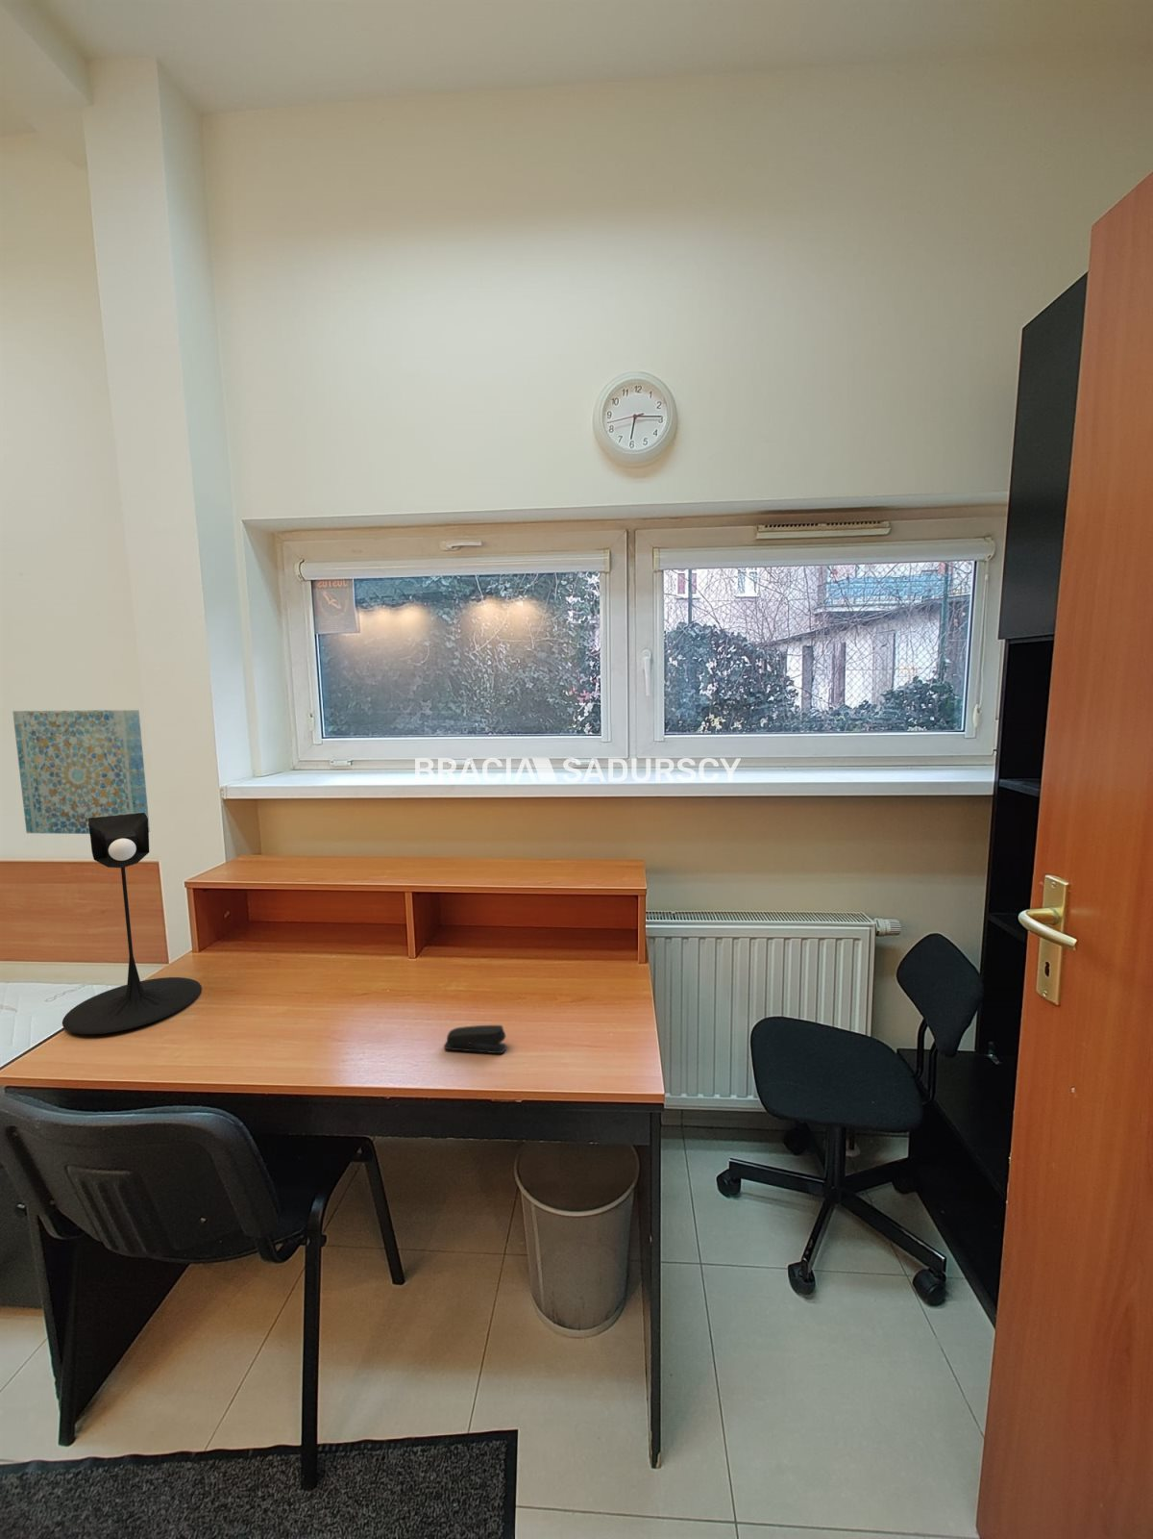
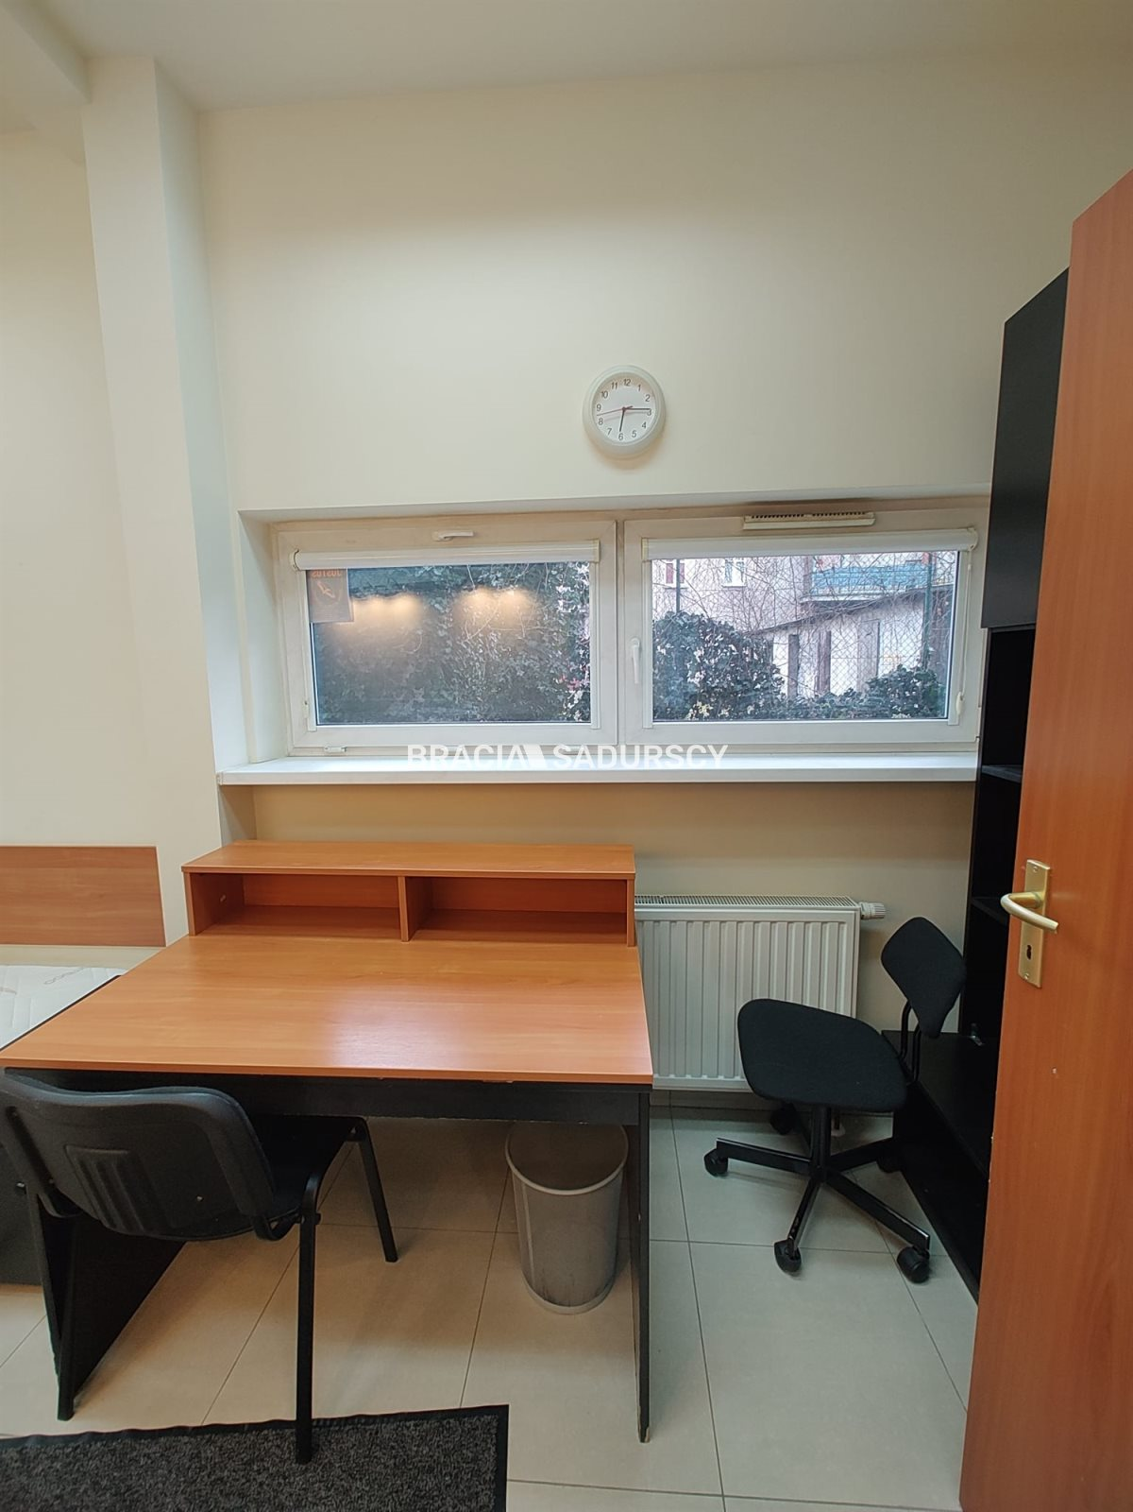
- wall art (81, 772)
- stapler (475, 1036)
- desk lamp (127, 912)
